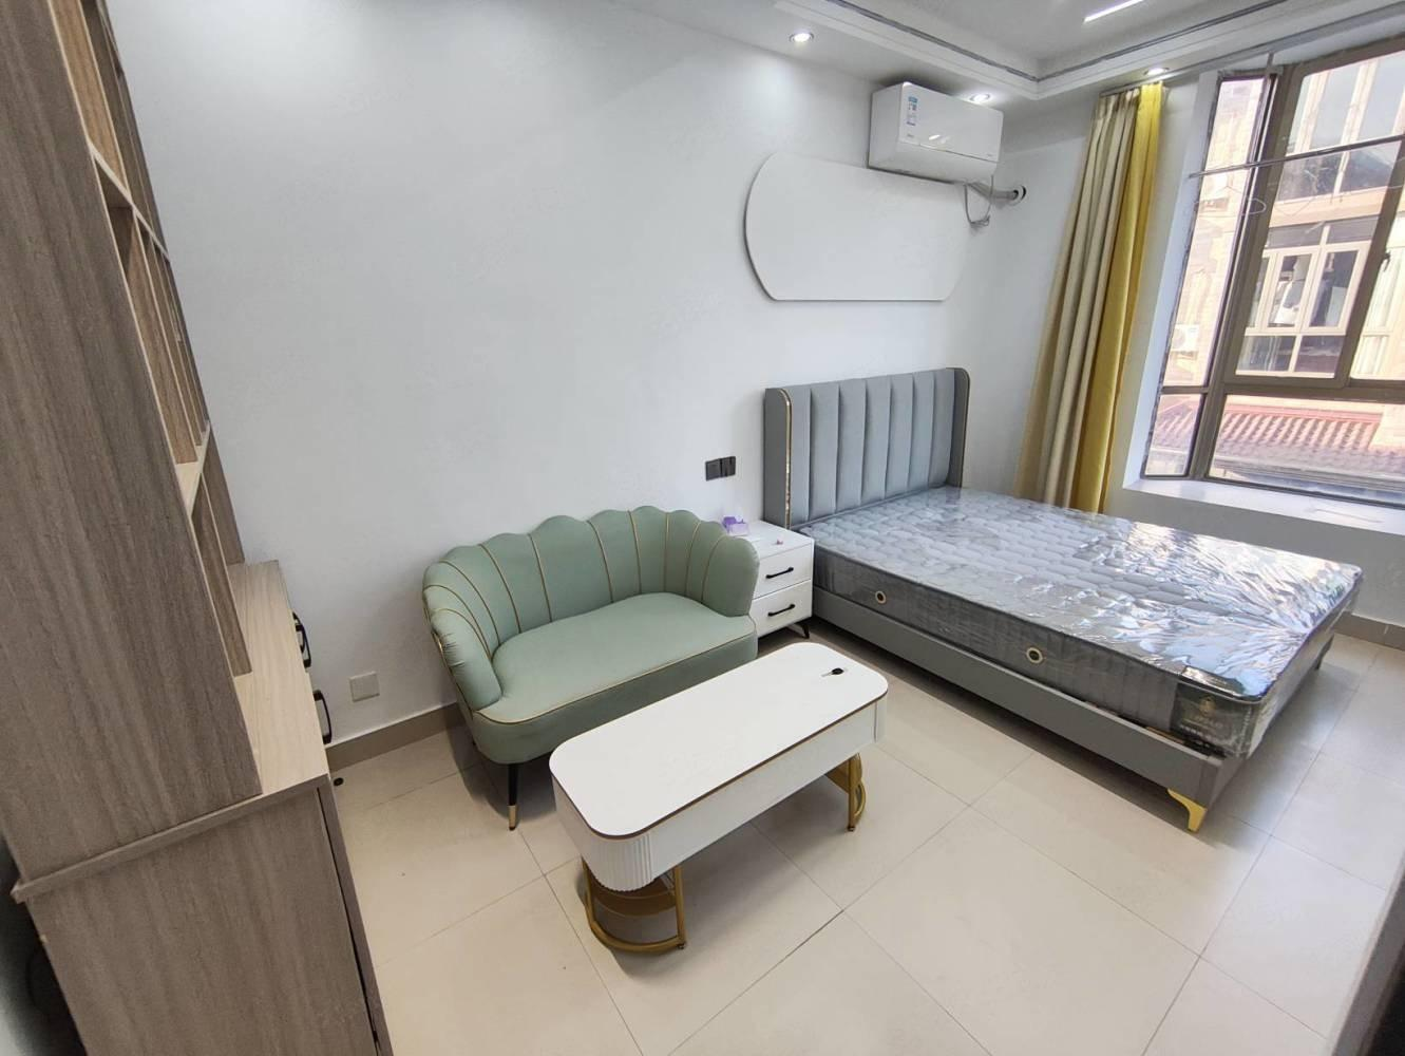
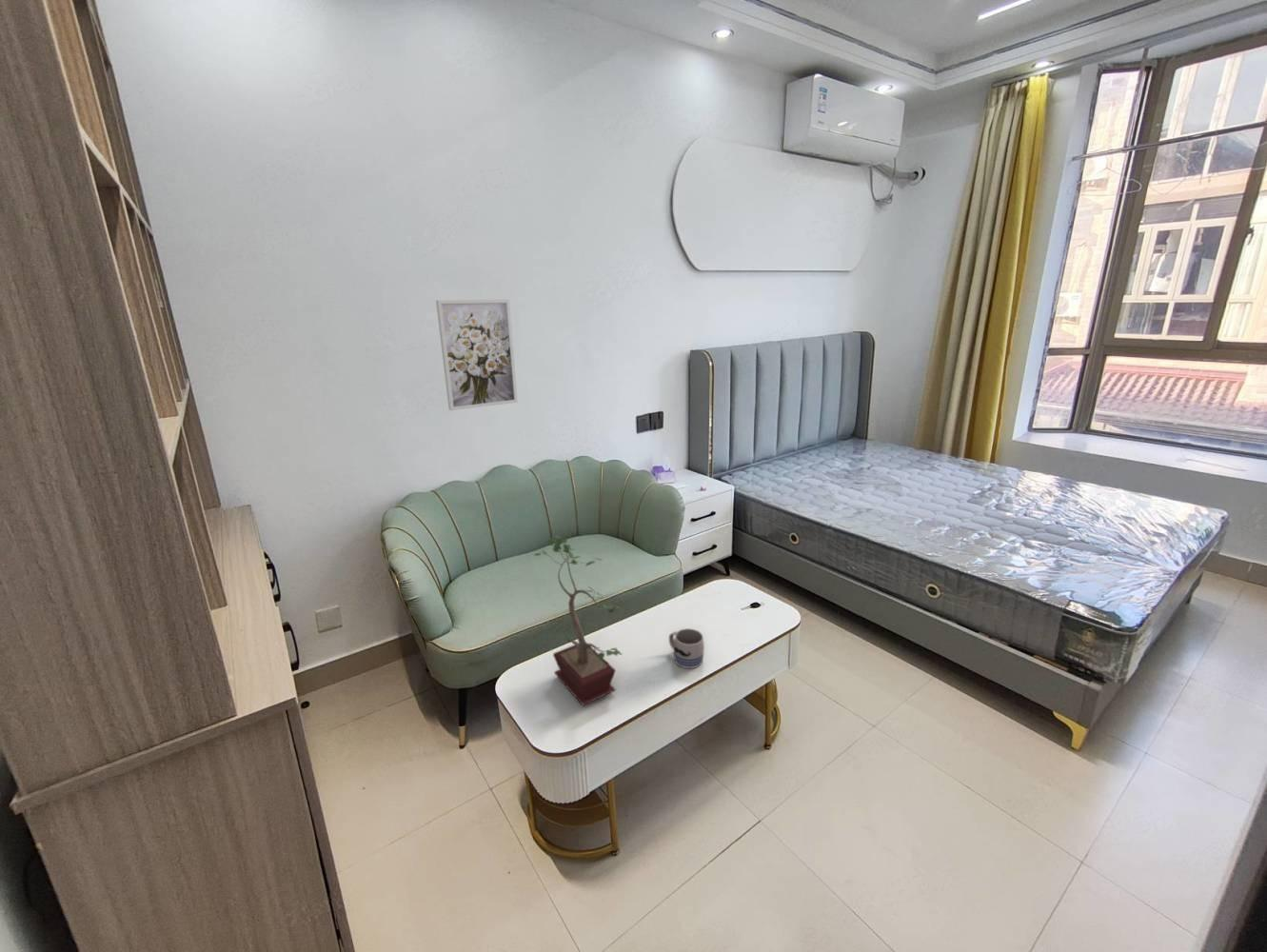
+ wall art (479, 354)
+ mug (684, 645)
+ potted plant (574, 605)
